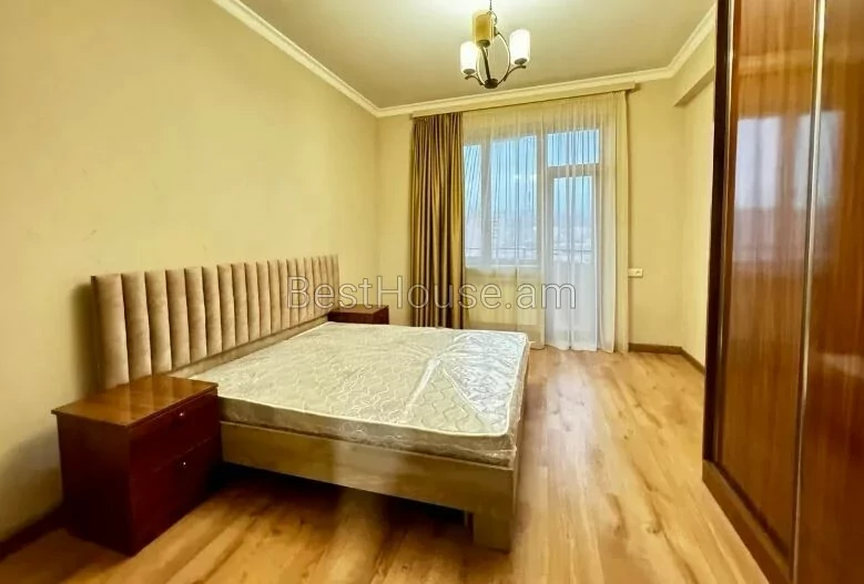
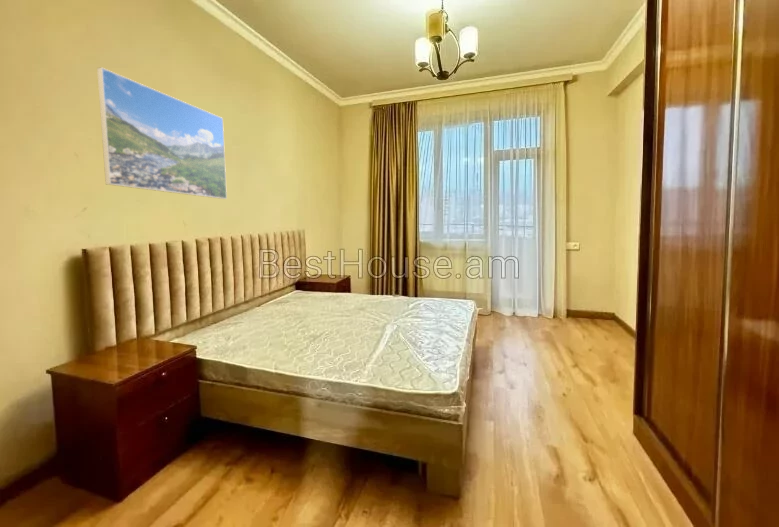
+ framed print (174, 145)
